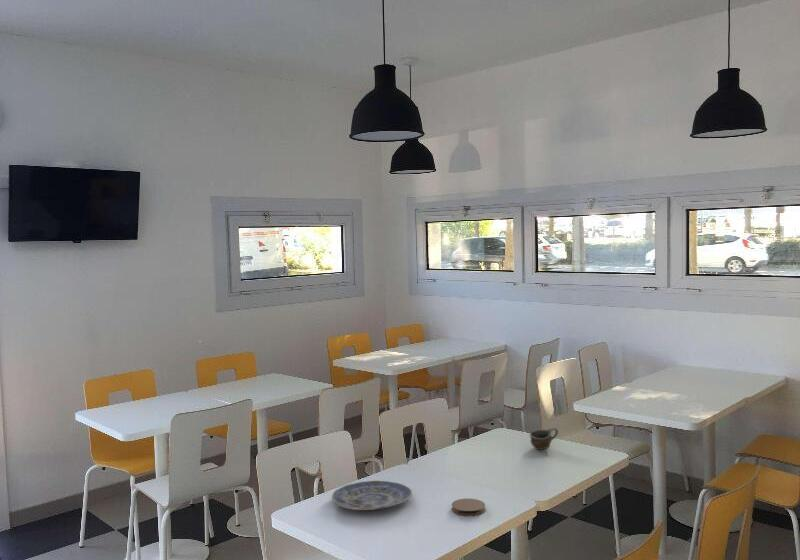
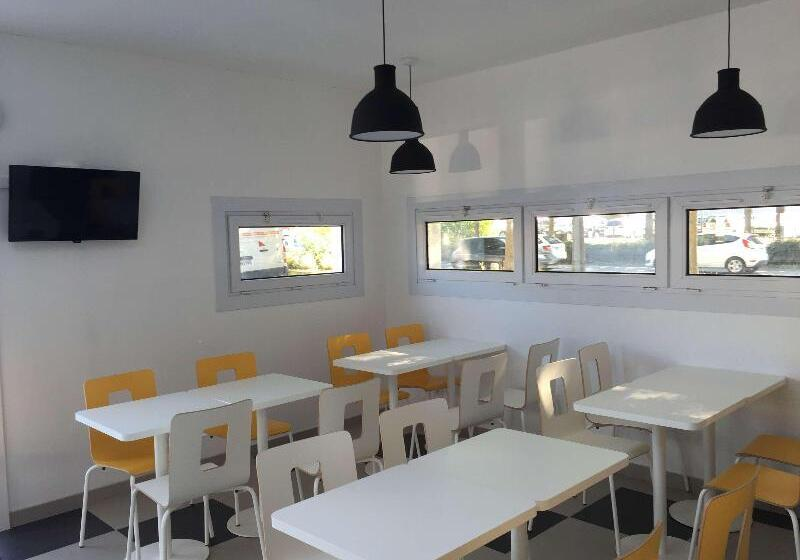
- plate (372, 497)
- cup (542, 438)
- coaster (468, 506)
